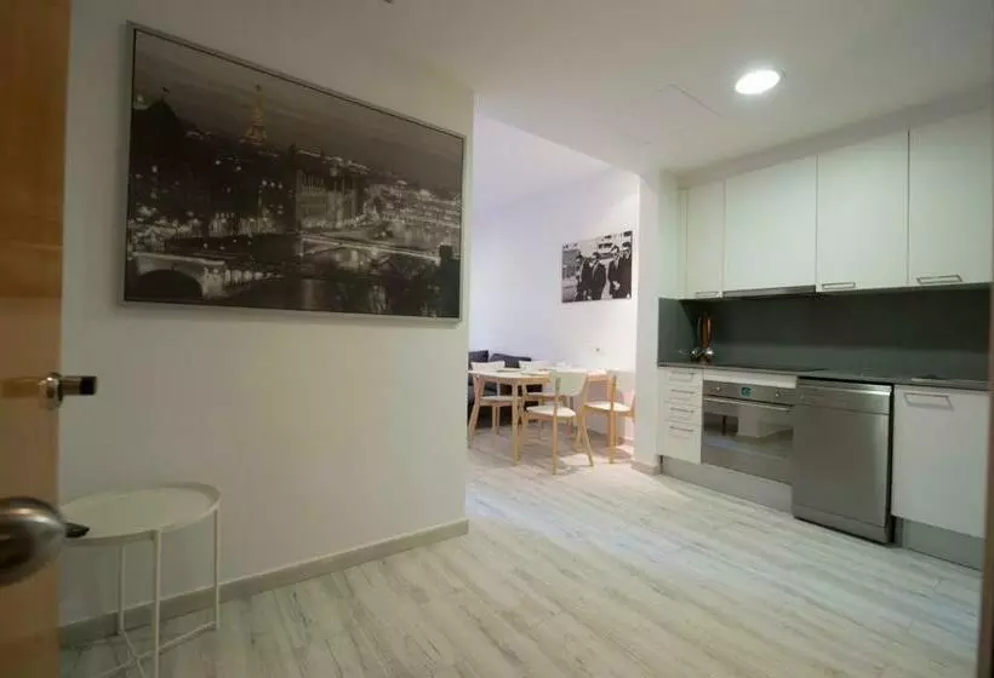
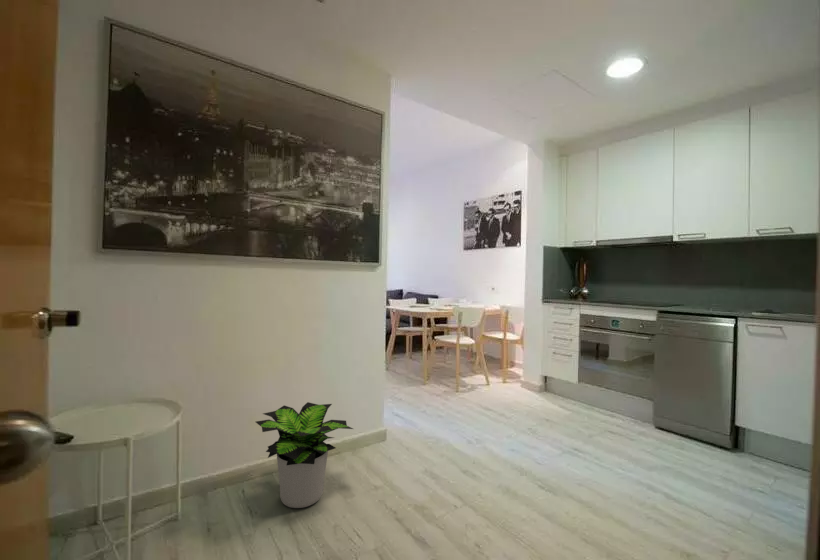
+ potted plant (305, 454)
